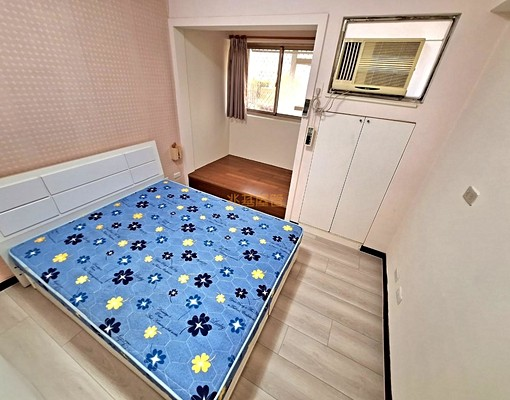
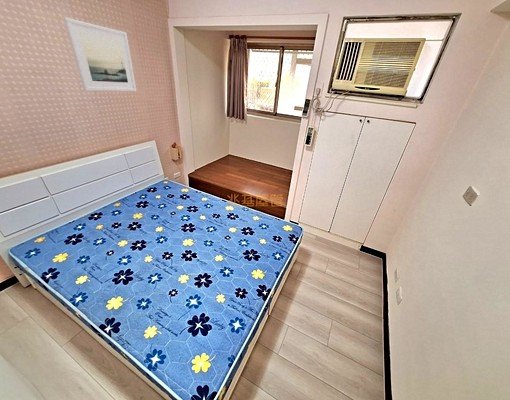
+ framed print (106, 60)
